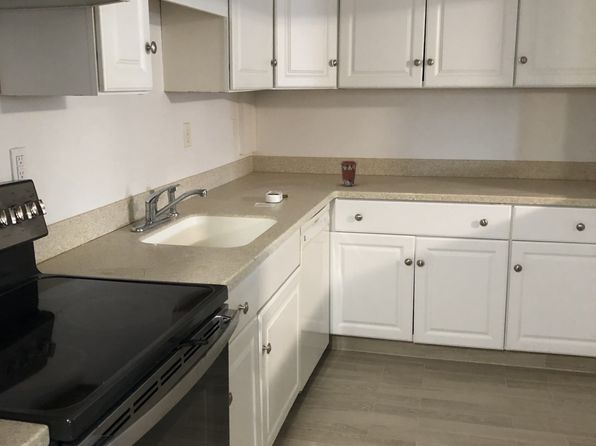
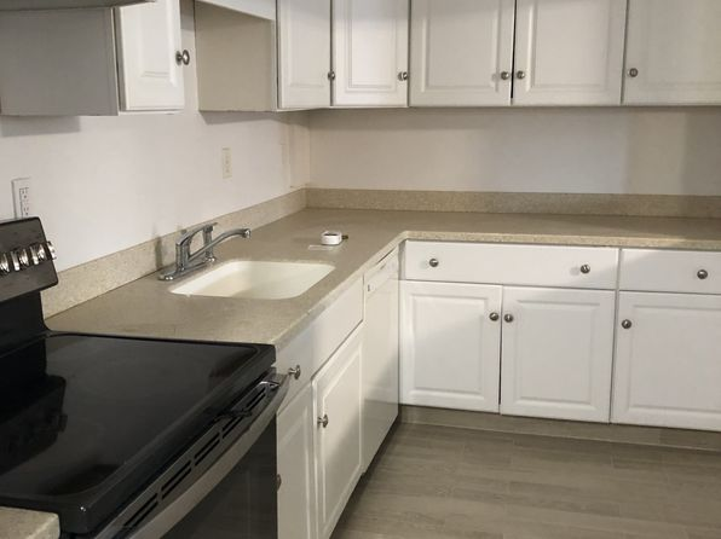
- coffee cup (348, 173)
